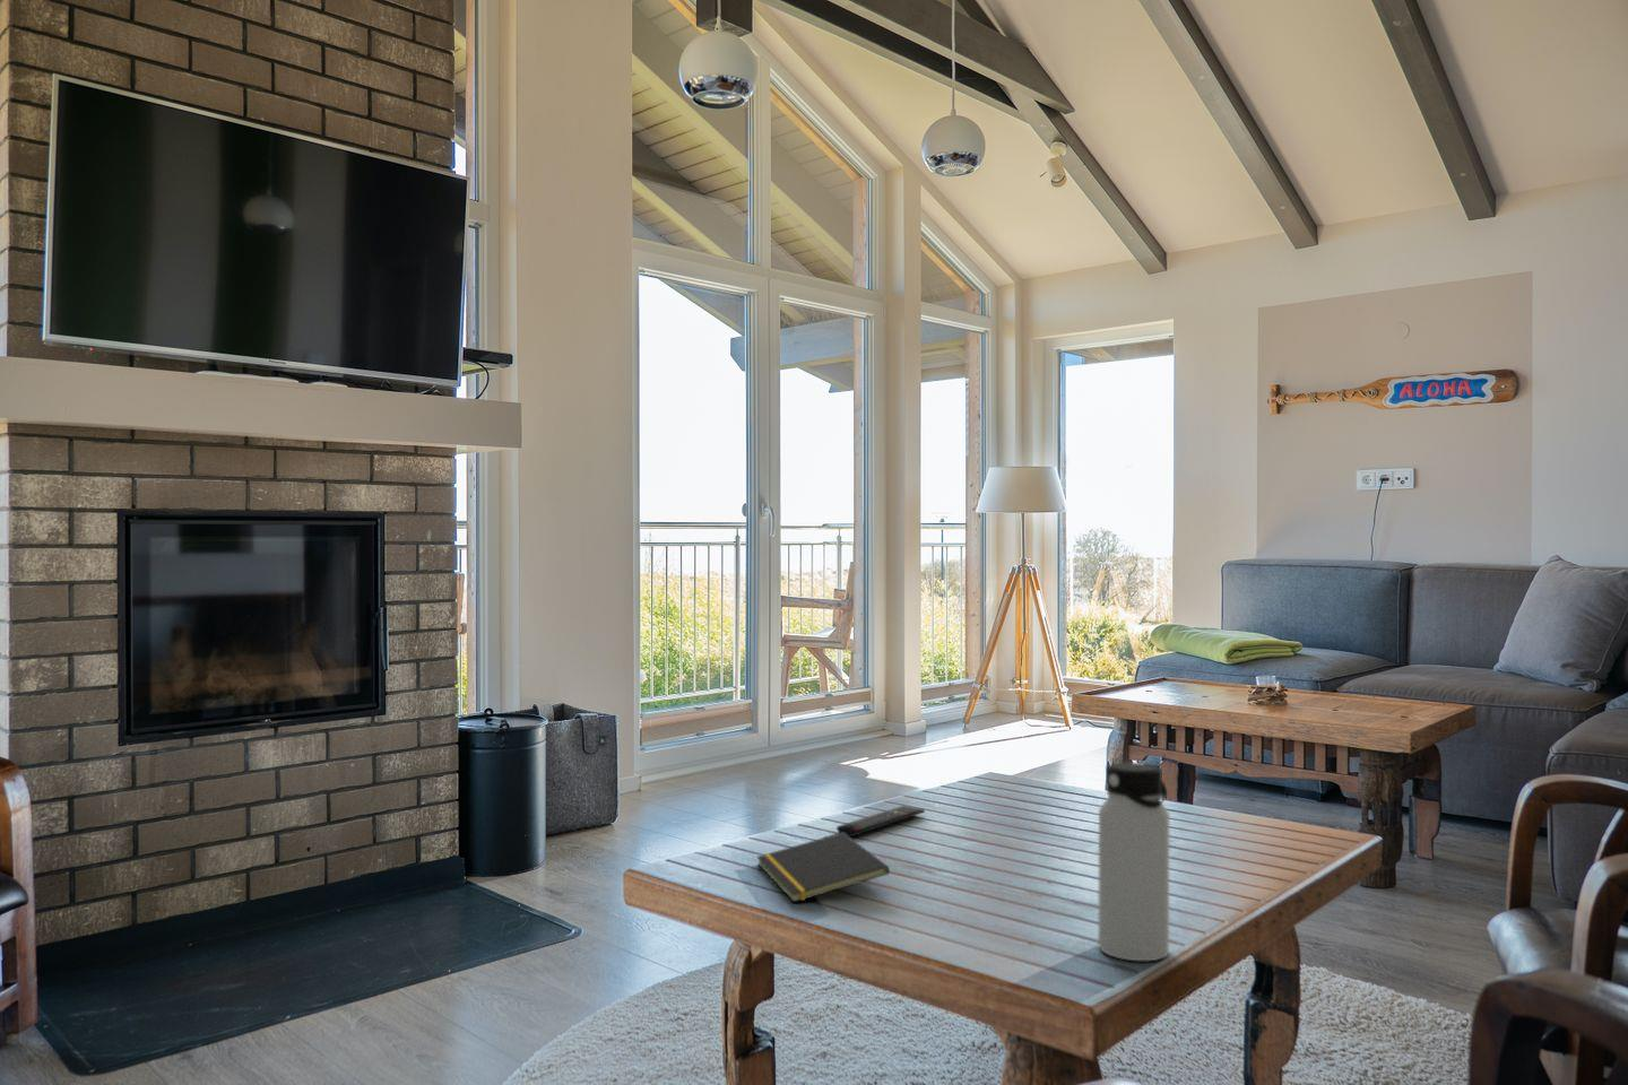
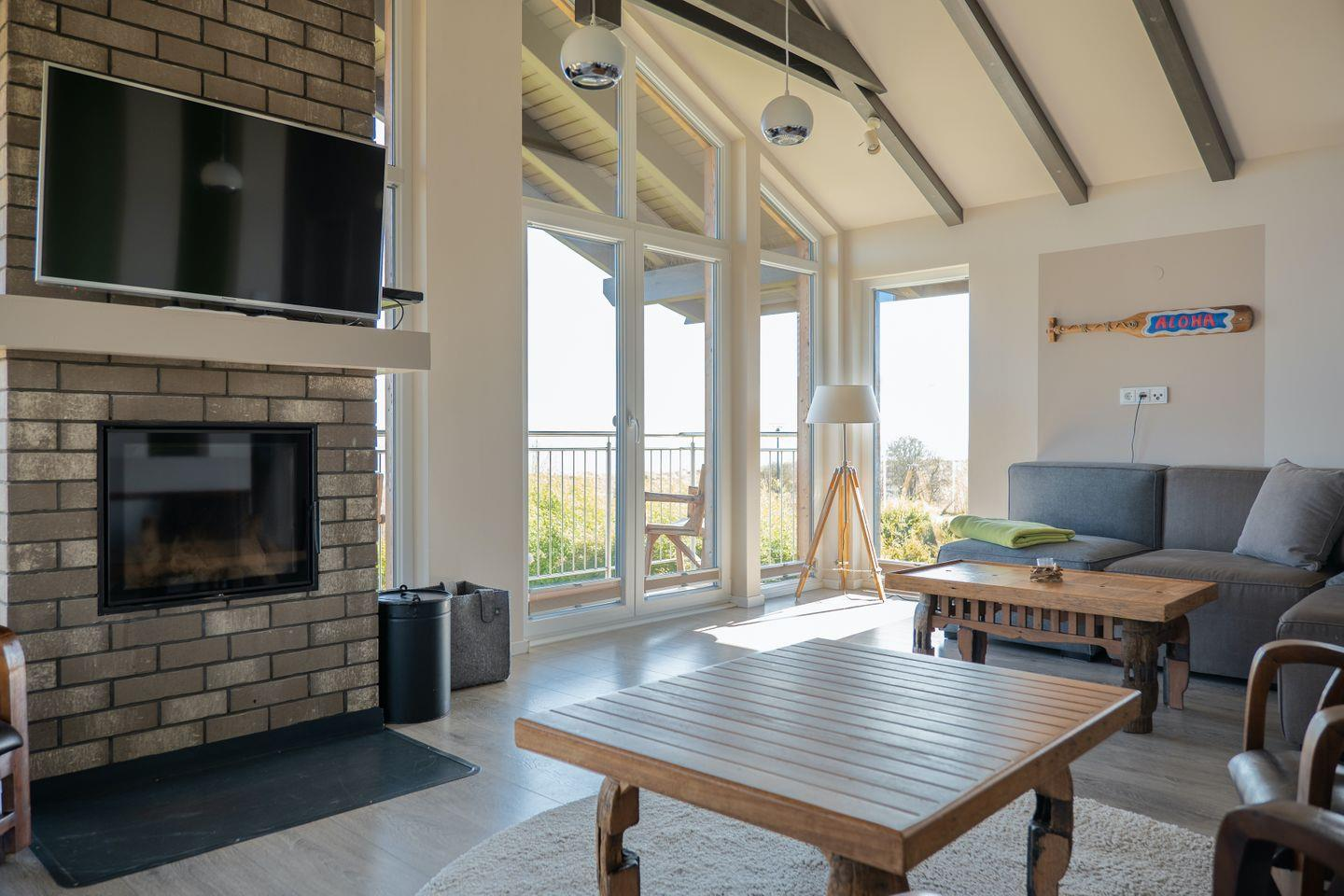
- notepad (820, 865)
- remote control (881, 821)
- water bottle (1133, 857)
